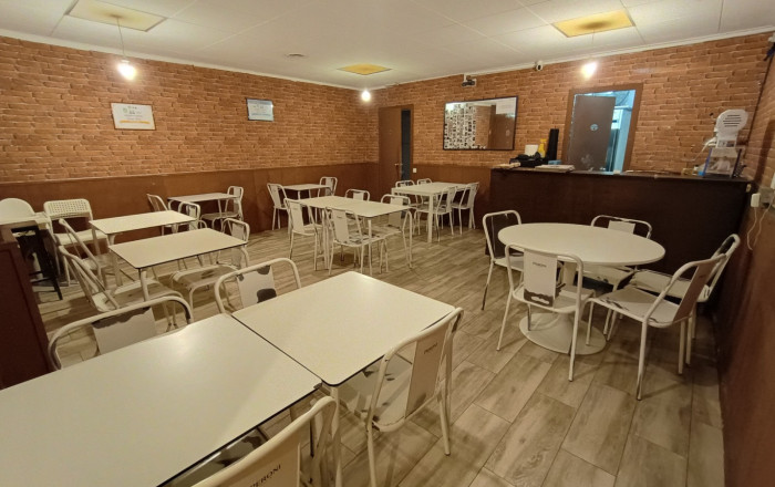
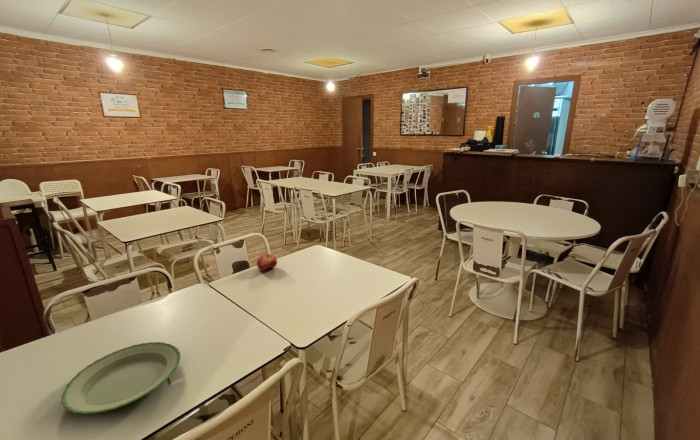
+ fruit (266, 261)
+ plate (127, 376)
